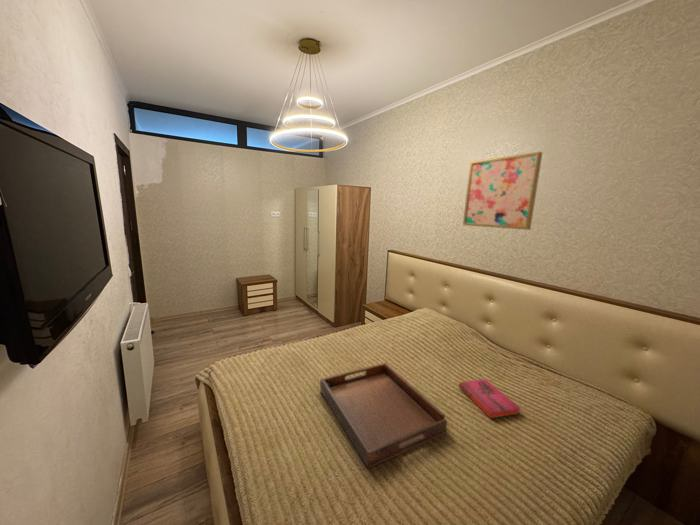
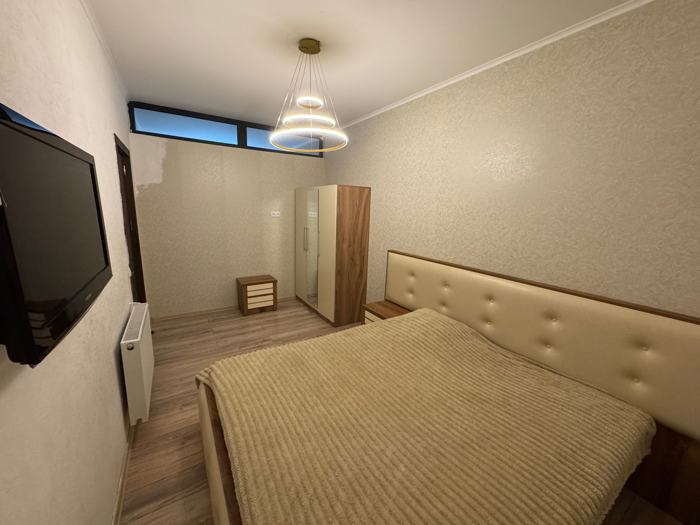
- hardback book (487, 397)
- wall art (497, 193)
- serving tray (378, 403)
